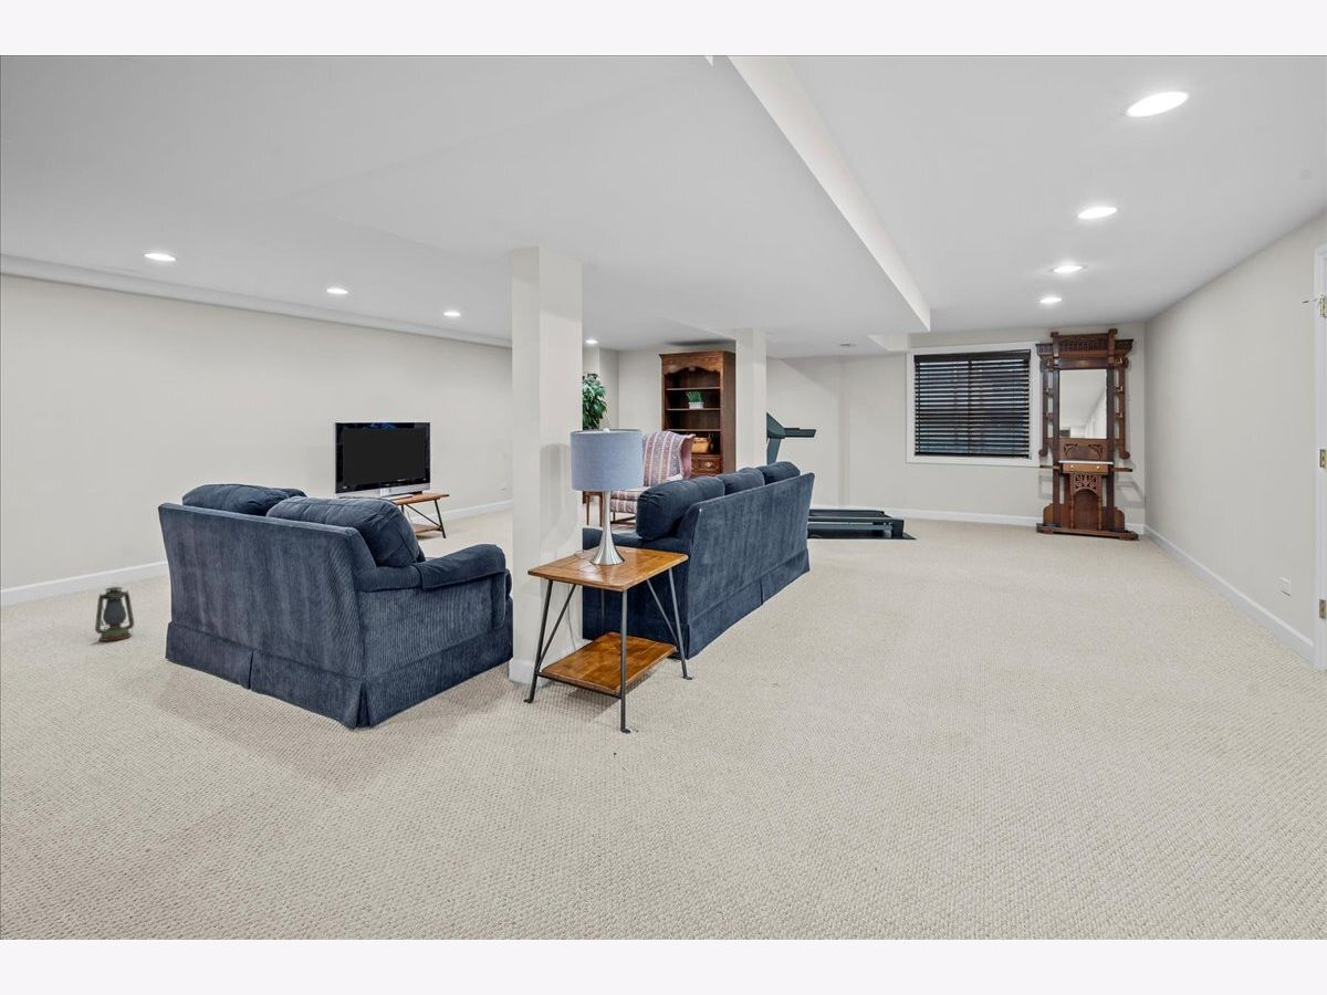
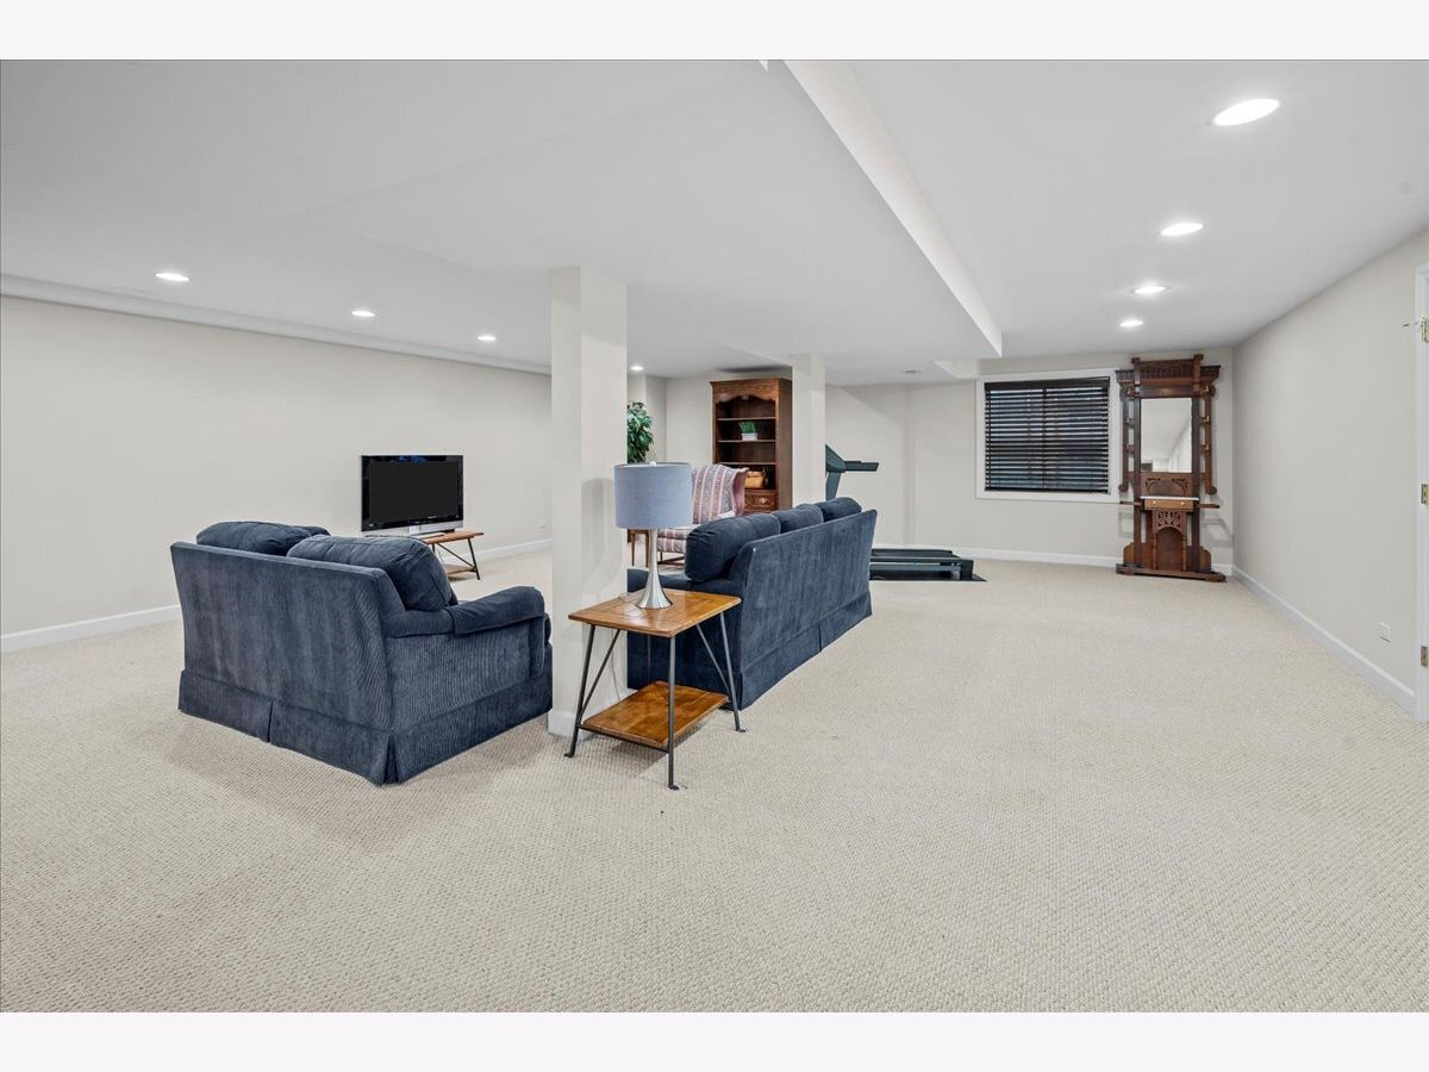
- lantern (114, 610)
